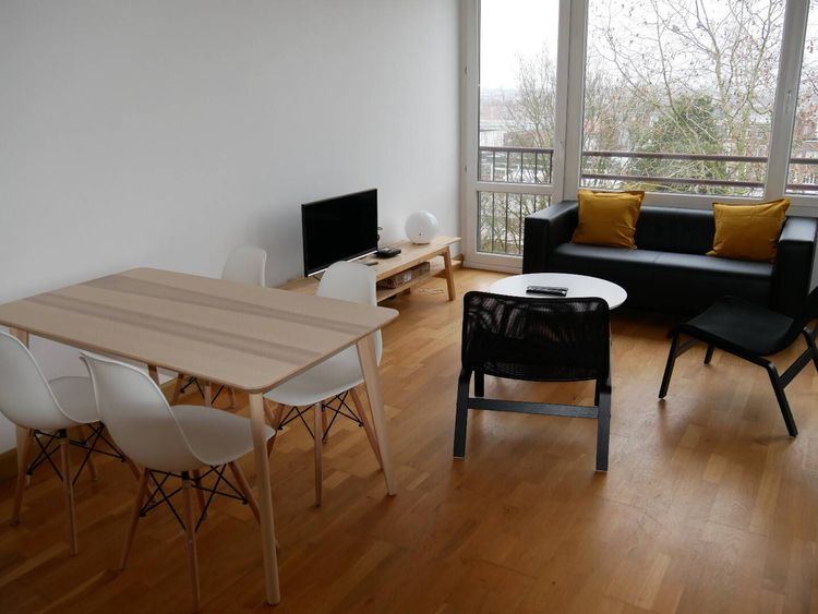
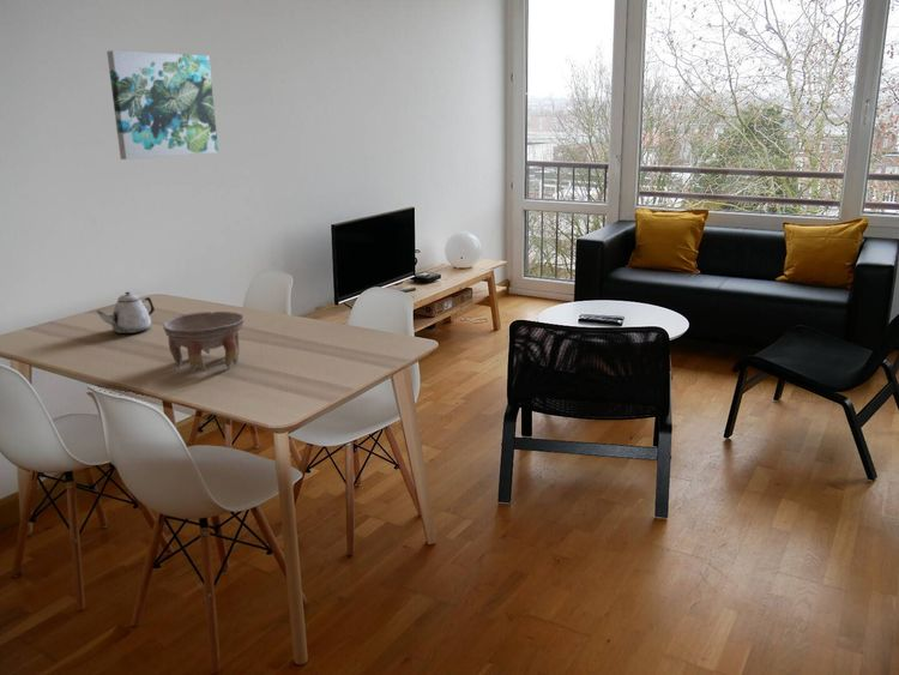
+ wall art (165, 104)
+ teapot (126, 312)
+ bowl (206, 342)
